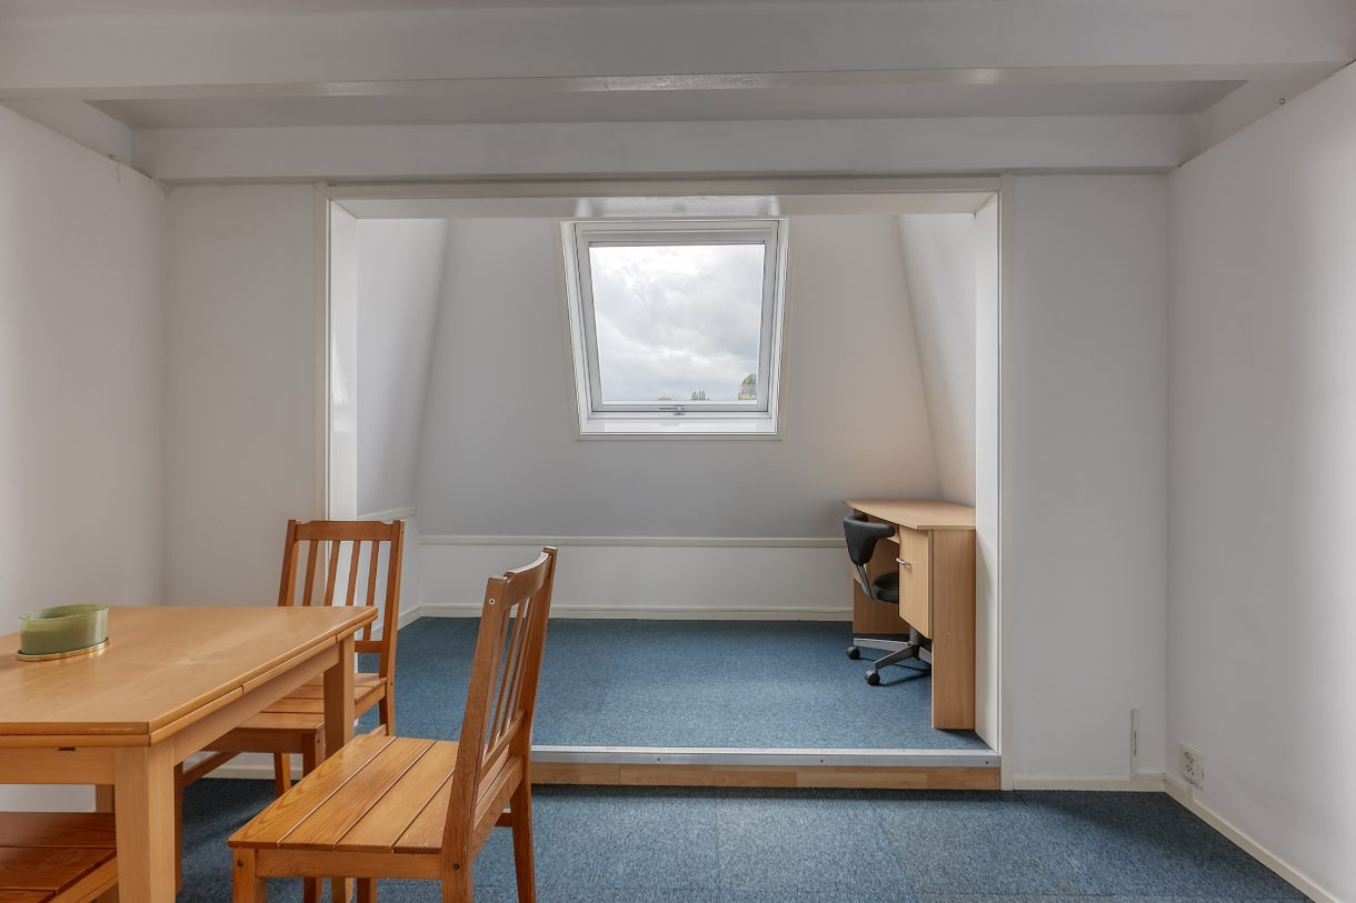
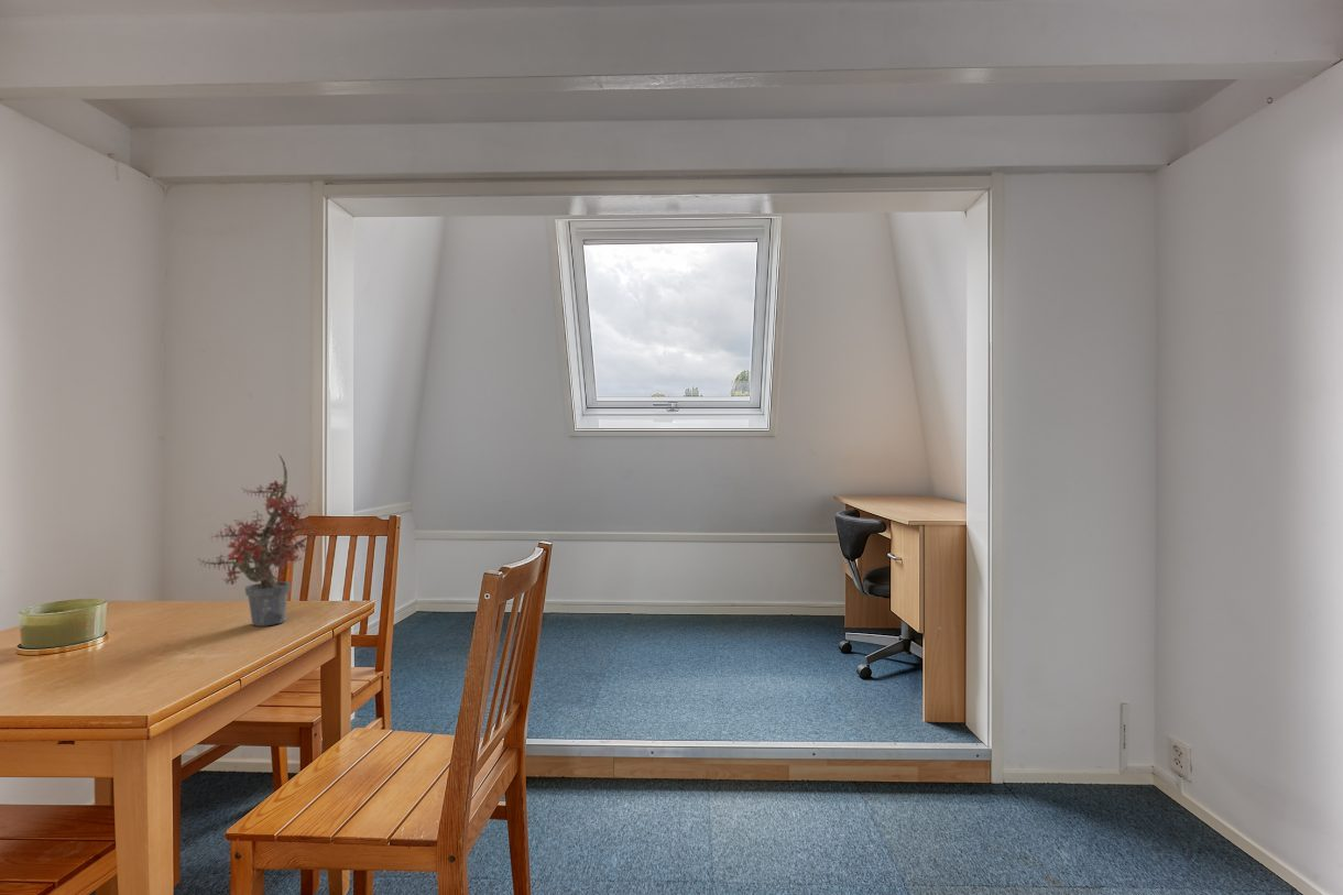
+ potted plant (269, 538)
